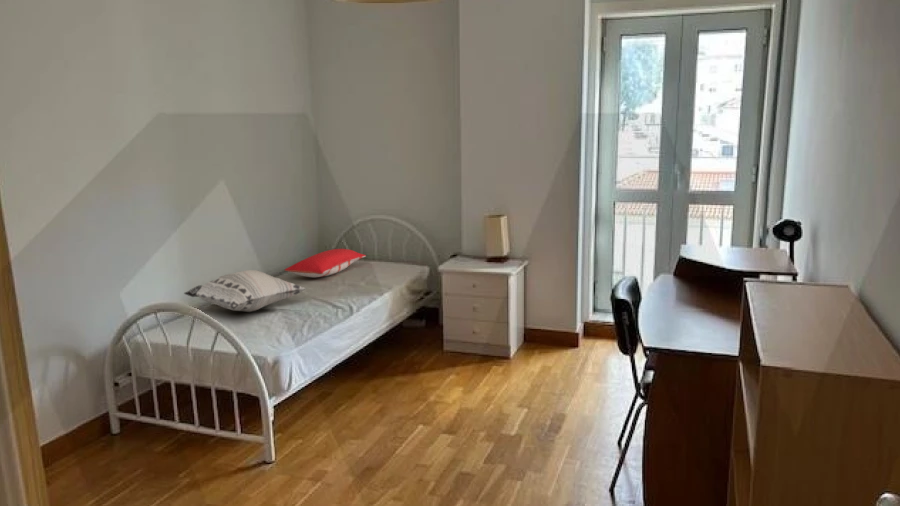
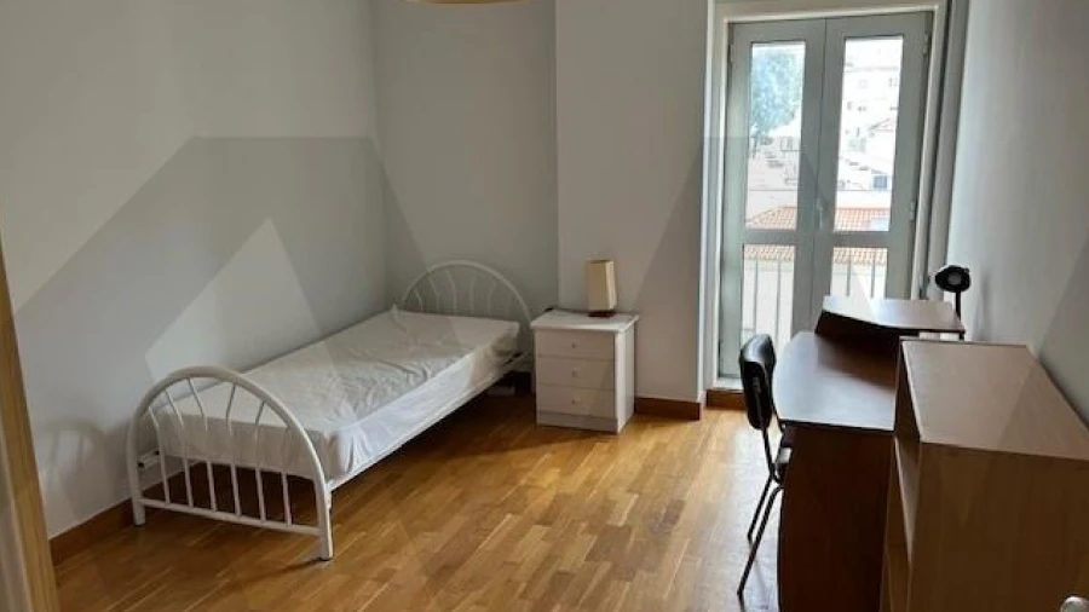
- pillow (326, 262)
- decorative pillow (245, 290)
